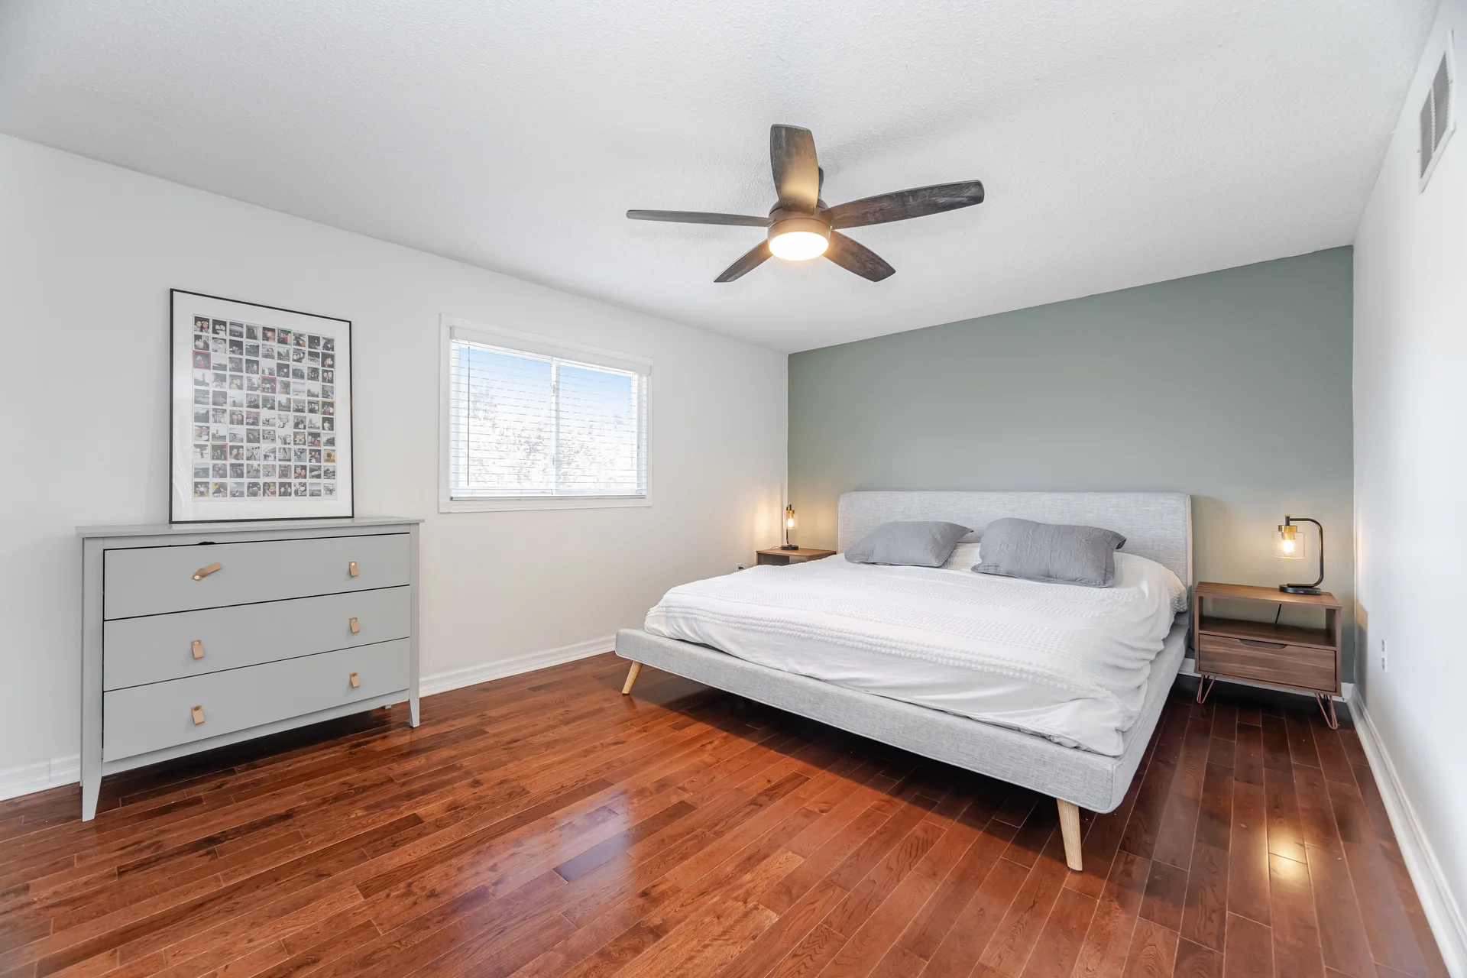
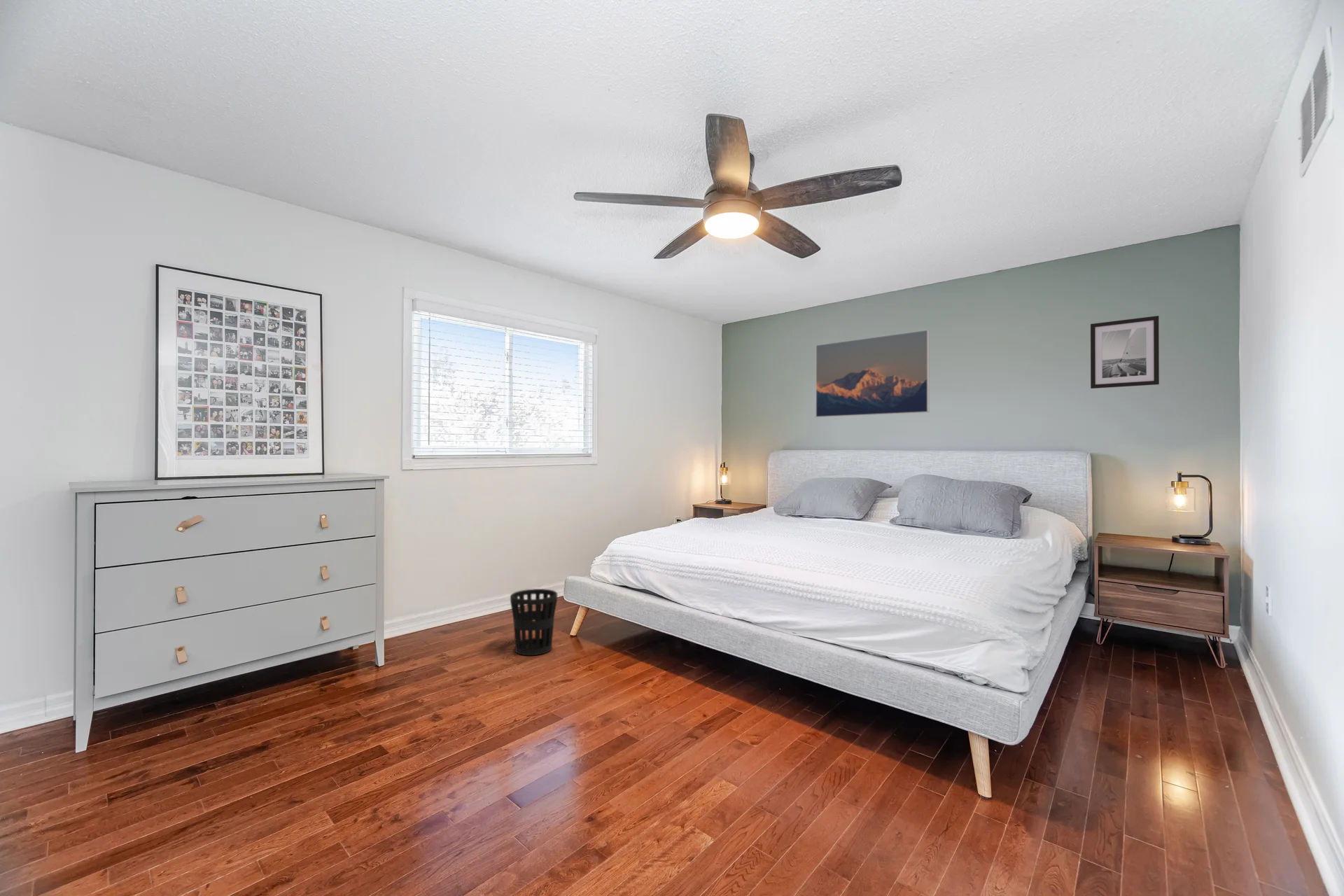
+ wall art (1124, 353)
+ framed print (869, 376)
+ wastebasket (533, 622)
